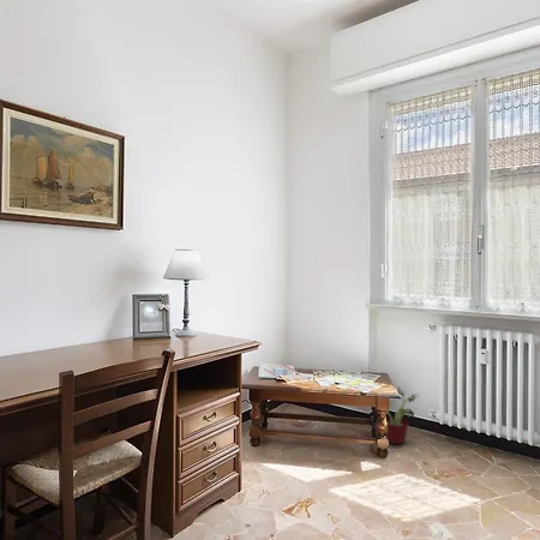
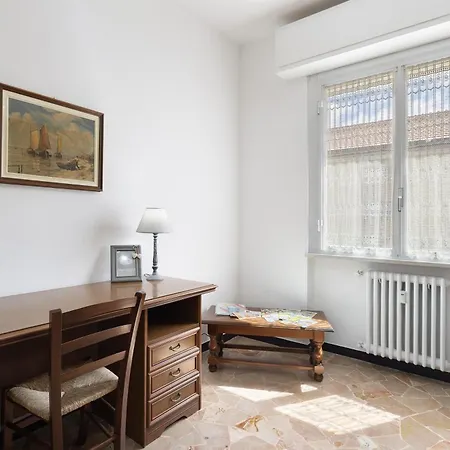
- potted plant (401, 412)
